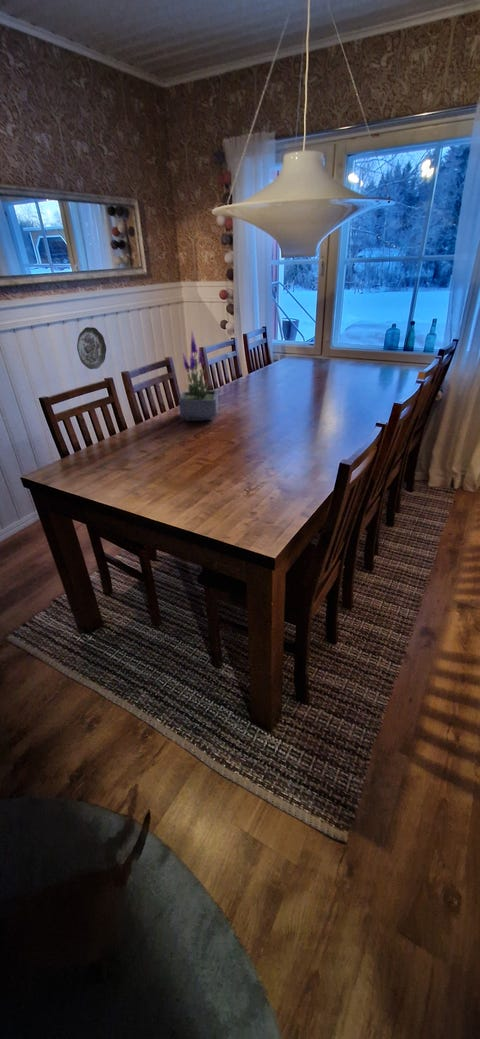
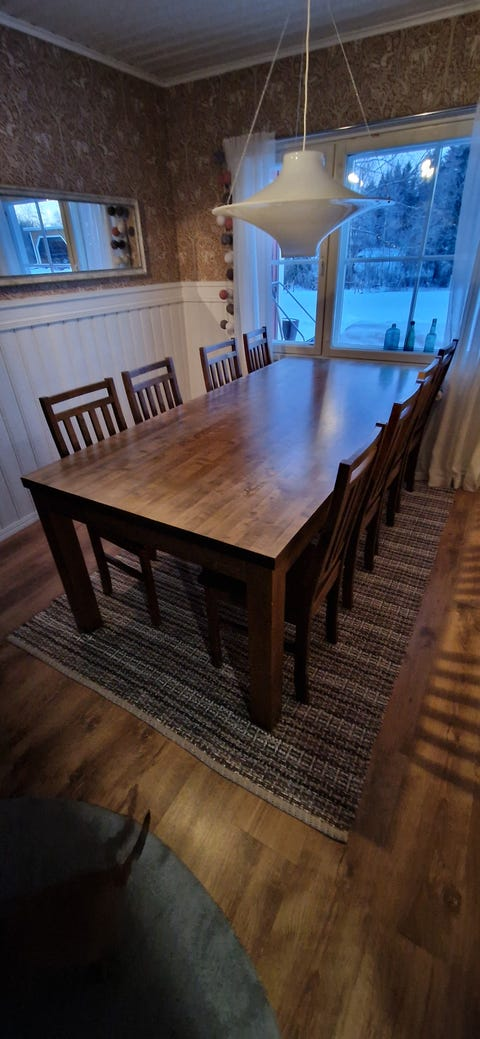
- decorative plate (90, 348)
- potted plant (196, 375)
